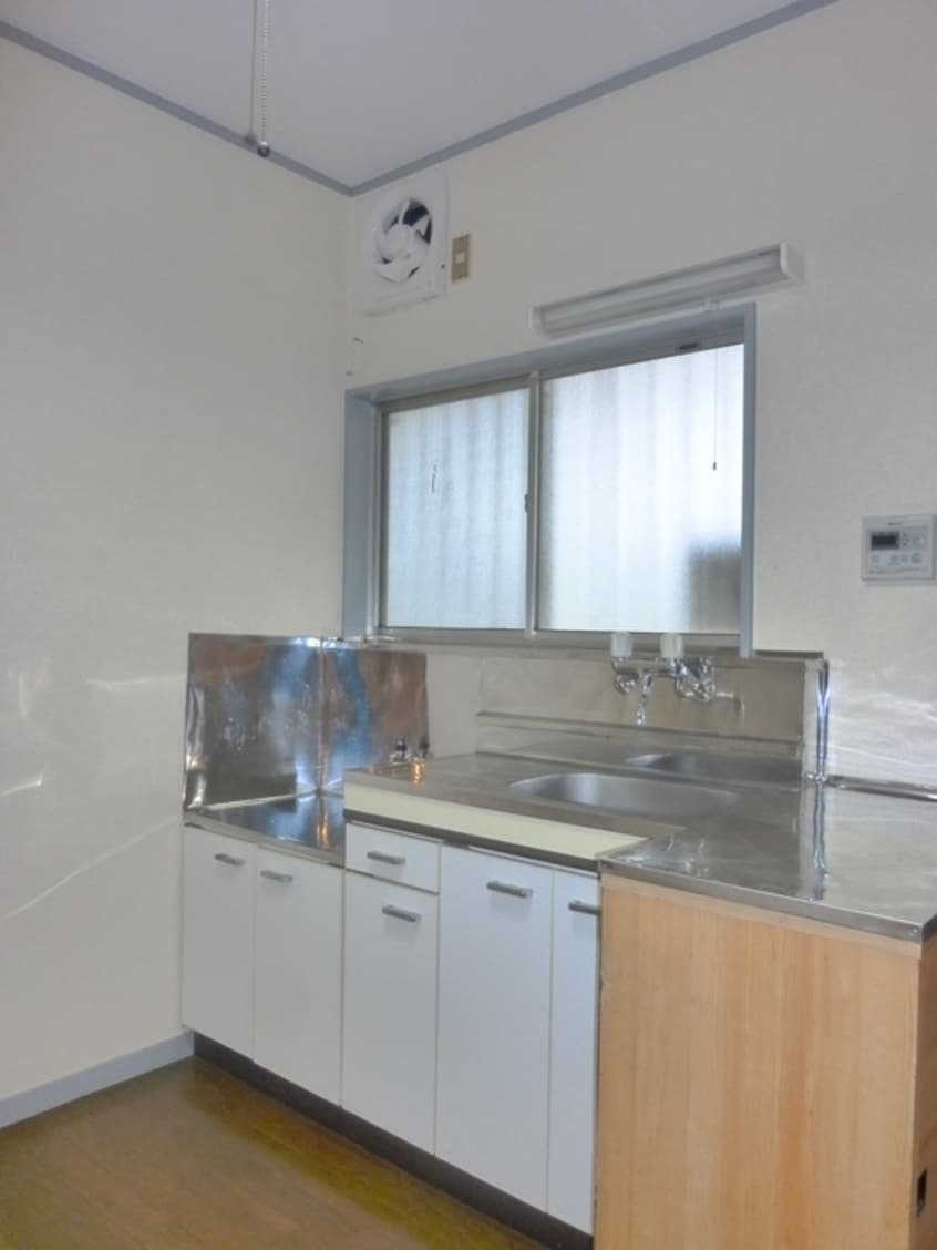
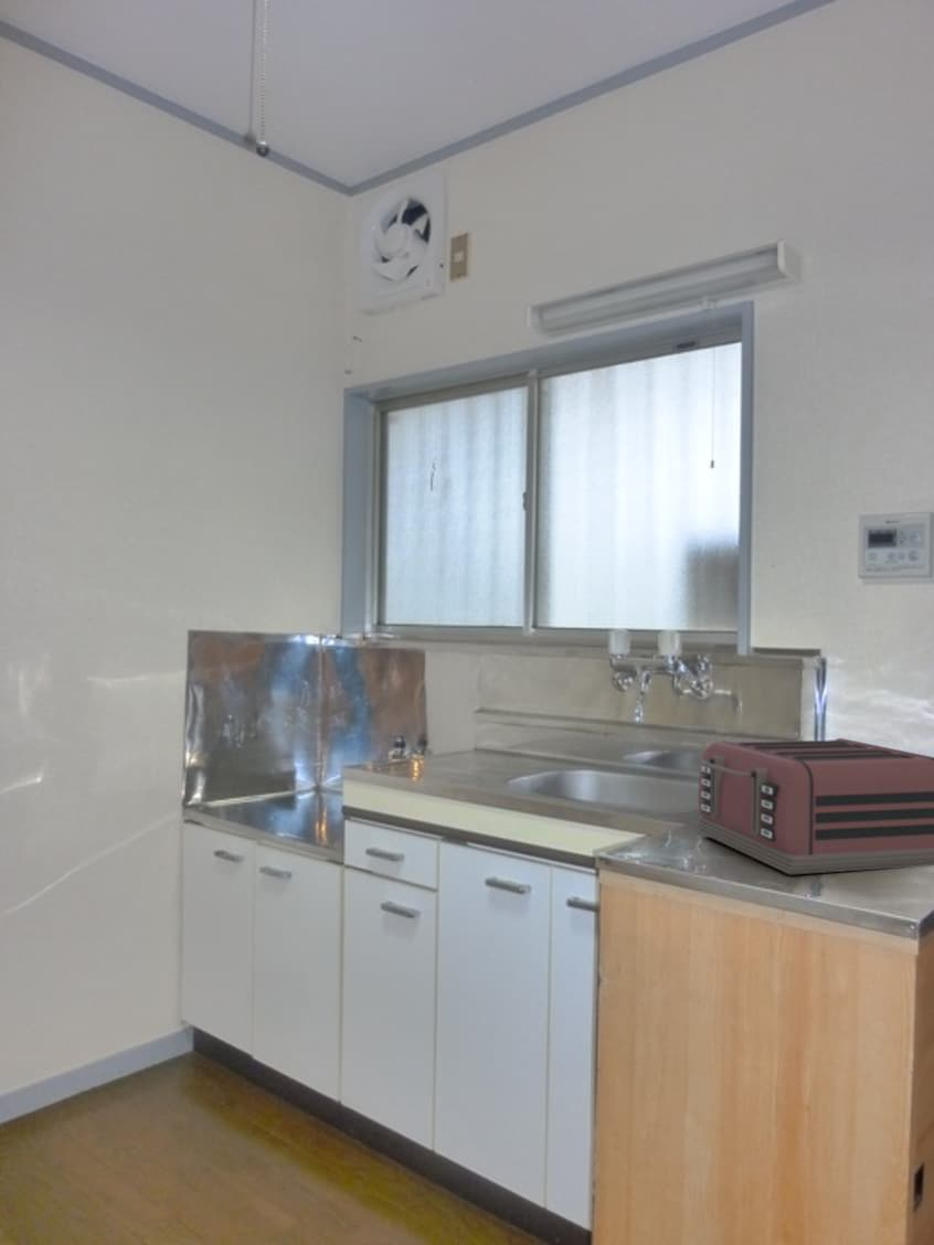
+ toaster (811, 798)
